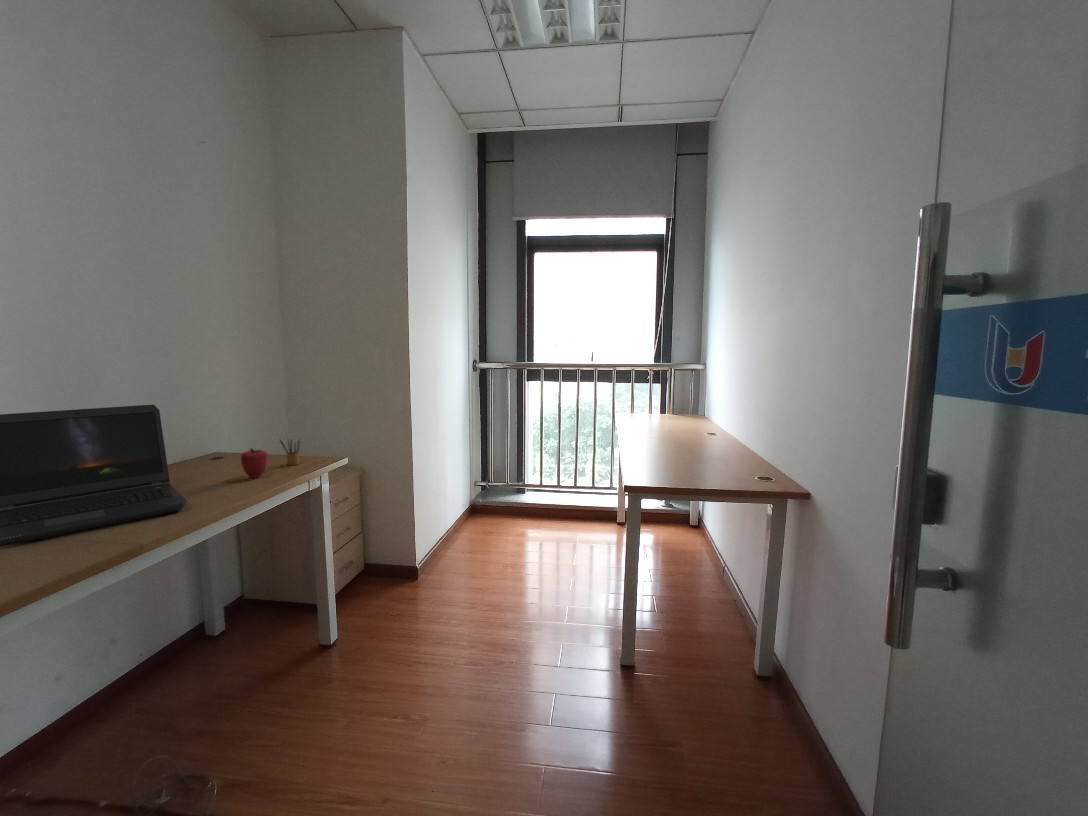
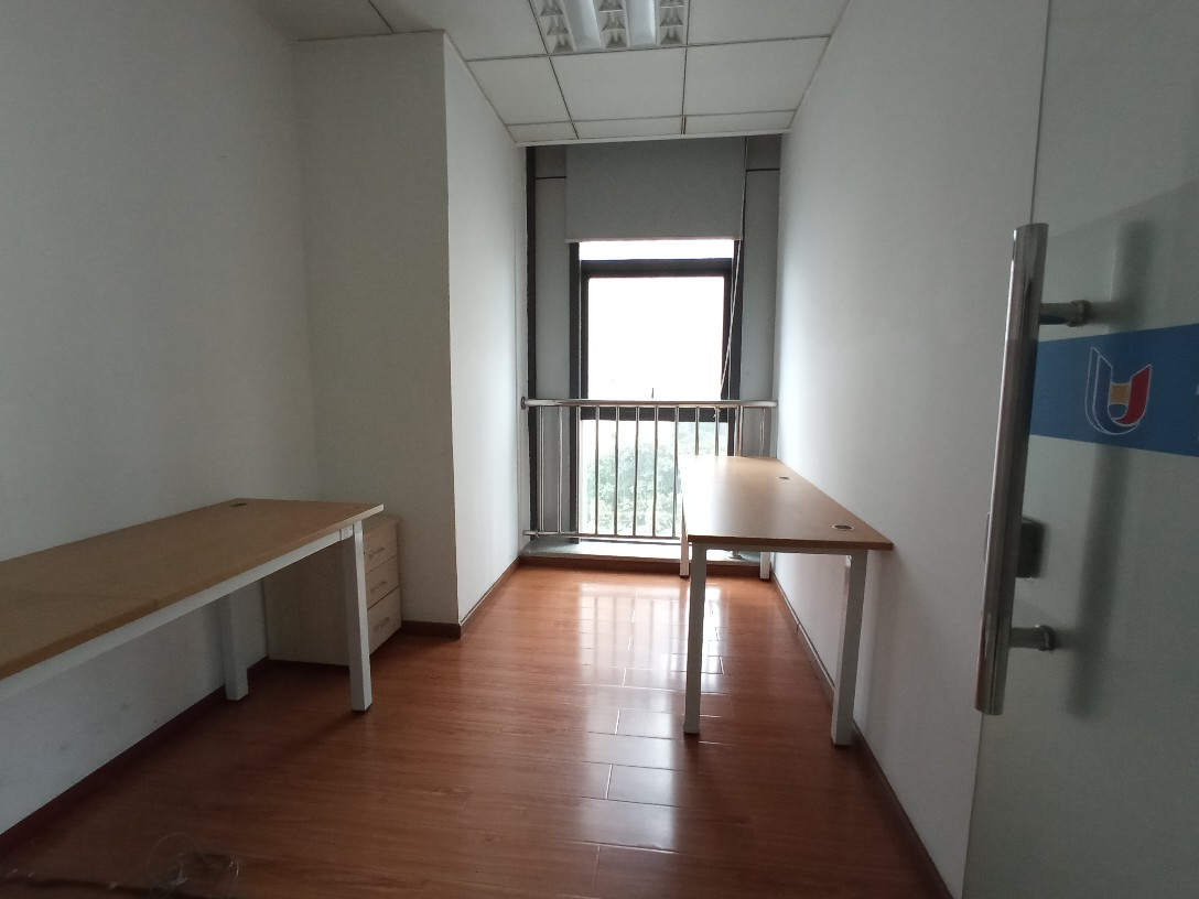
- apple (254, 462)
- laptop computer (86, 464)
- pencil box (291, 450)
